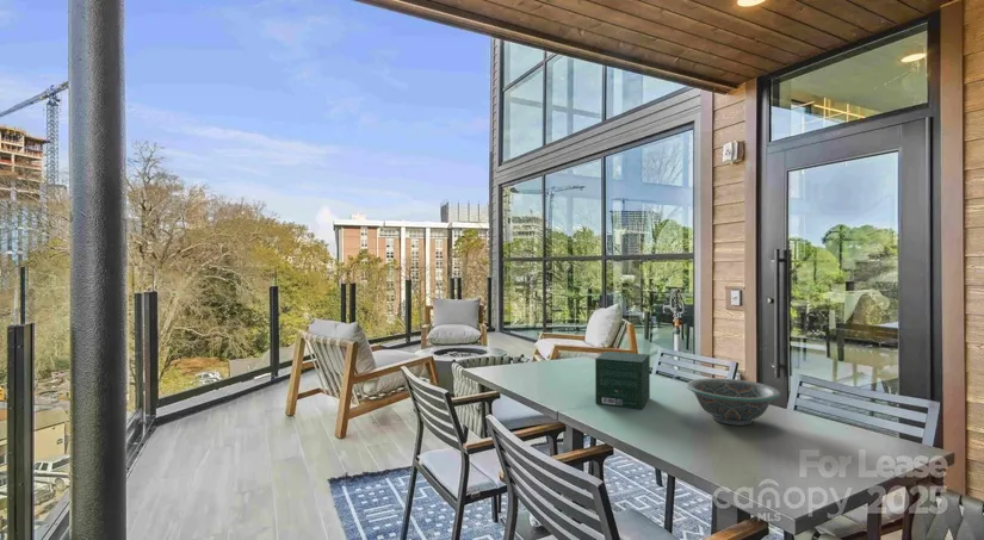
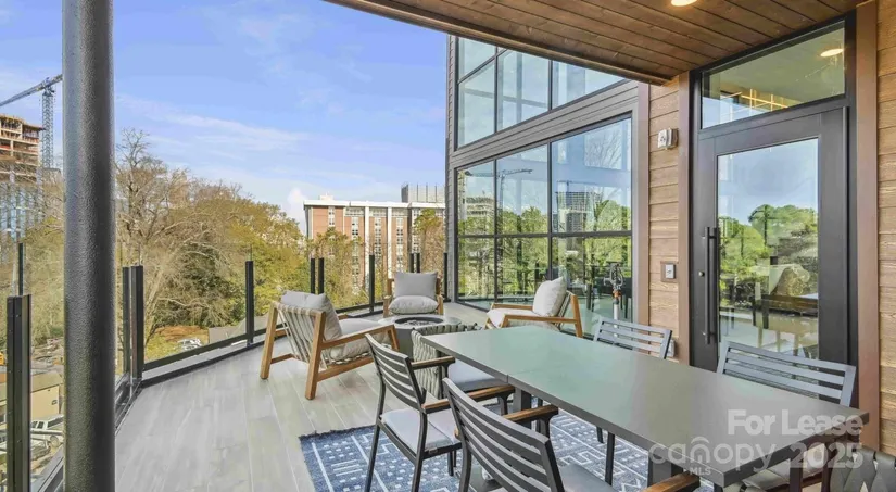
- decorative bowl (731, 403)
- gift box (623, 378)
